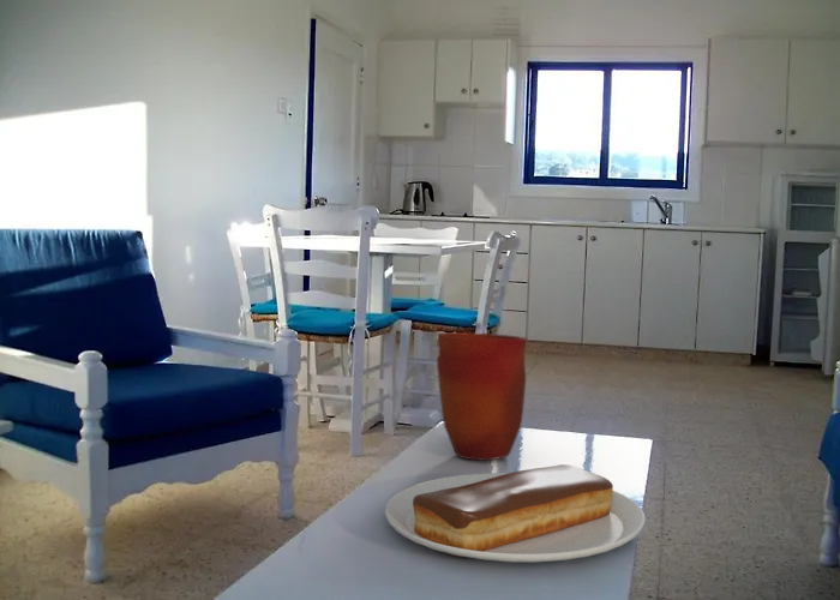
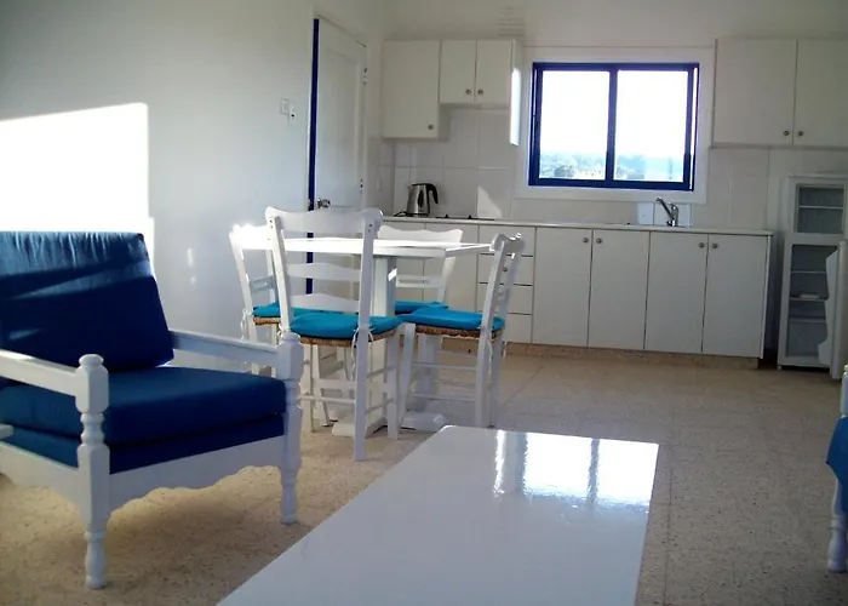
- vase (480, 394)
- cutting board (515, 505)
